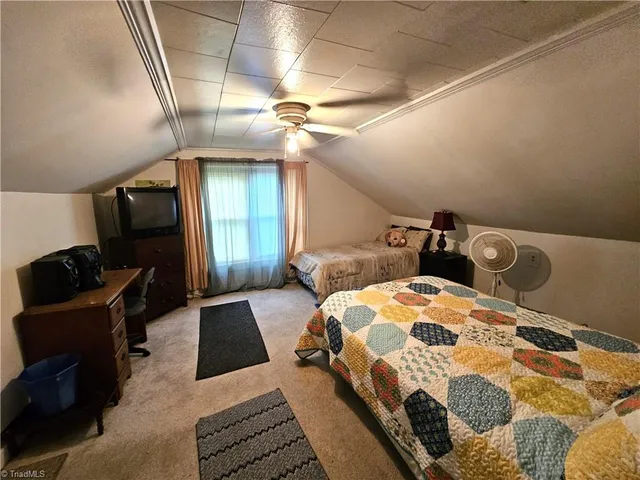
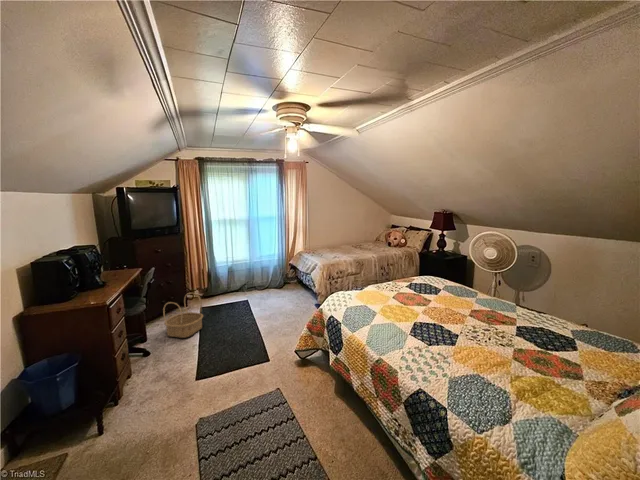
+ basket (183, 314)
